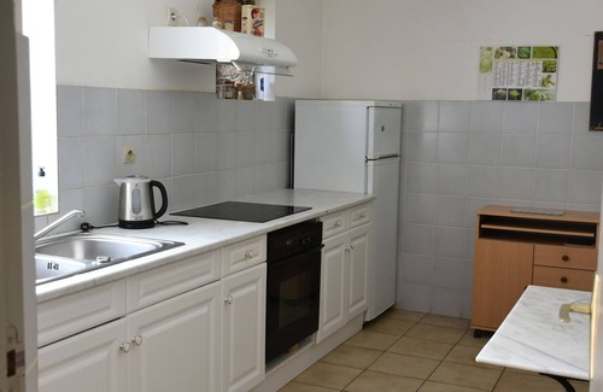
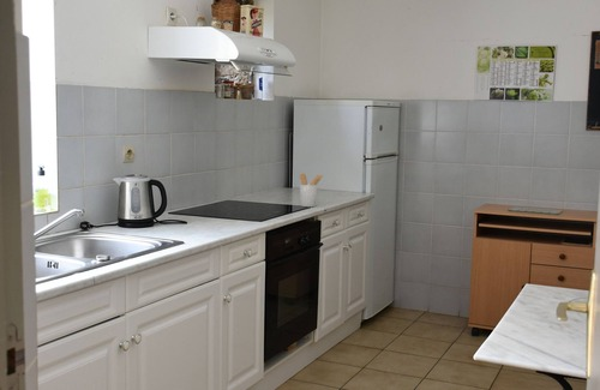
+ utensil holder (311, 190)
